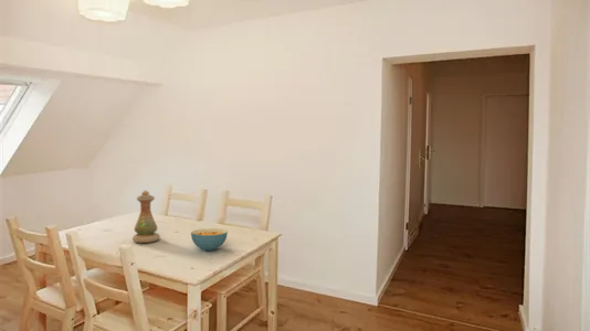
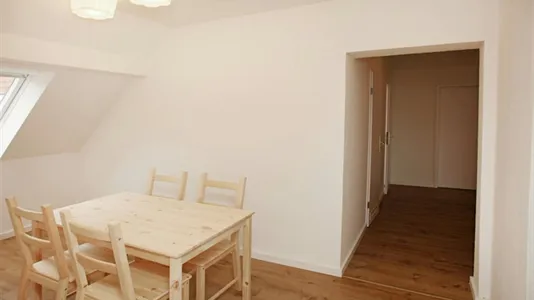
- cereal bowl (209, 241)
- vase (146, 215)
